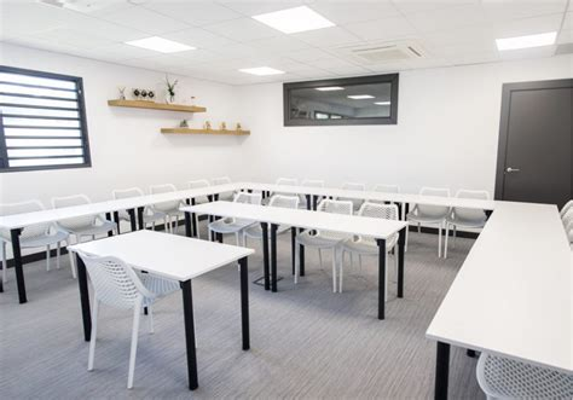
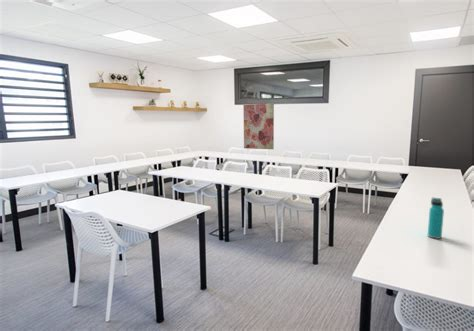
+ wall art (258, 126)
+ water bottle (436, 217)
